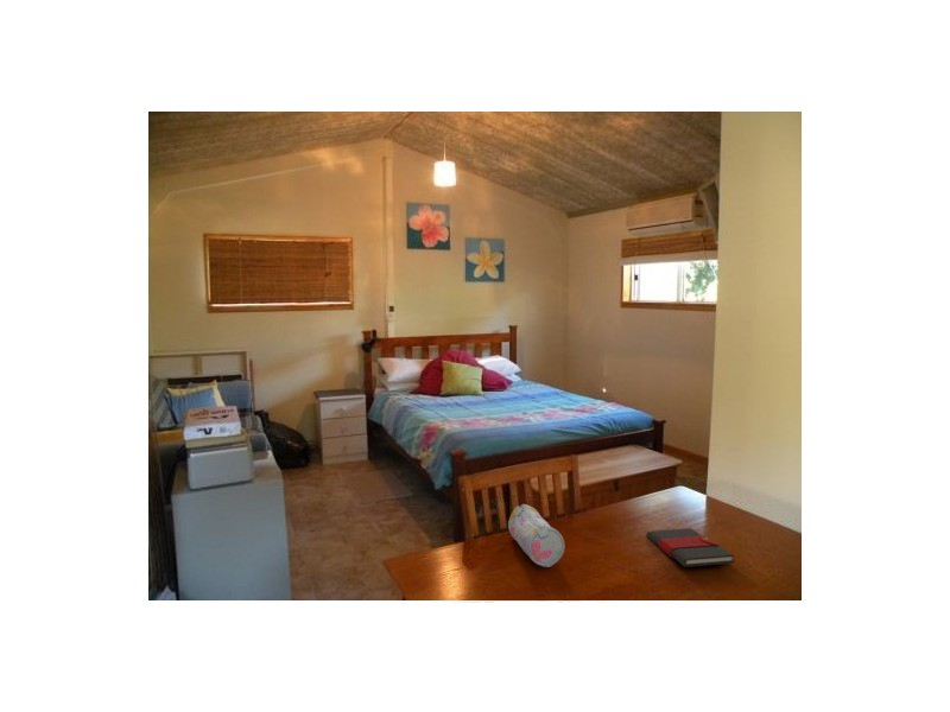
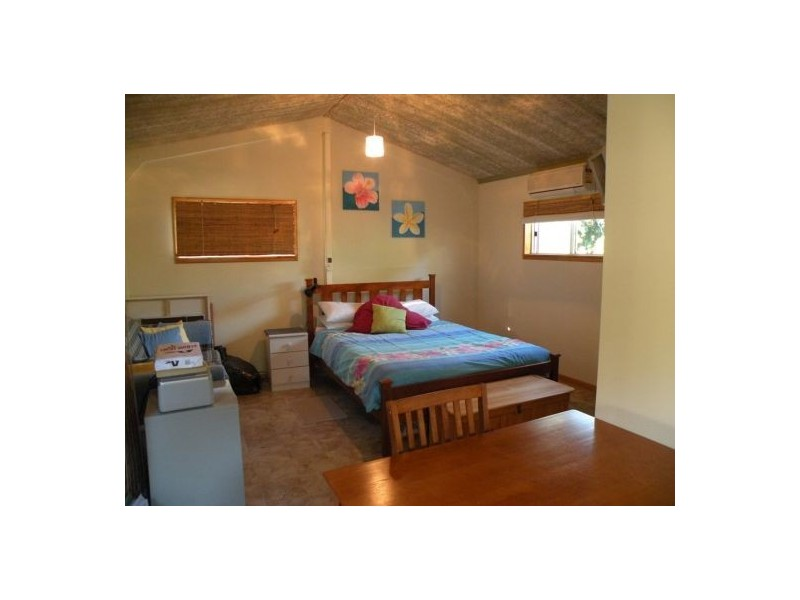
- book (688, 545)
- pencil case (534, 533)
